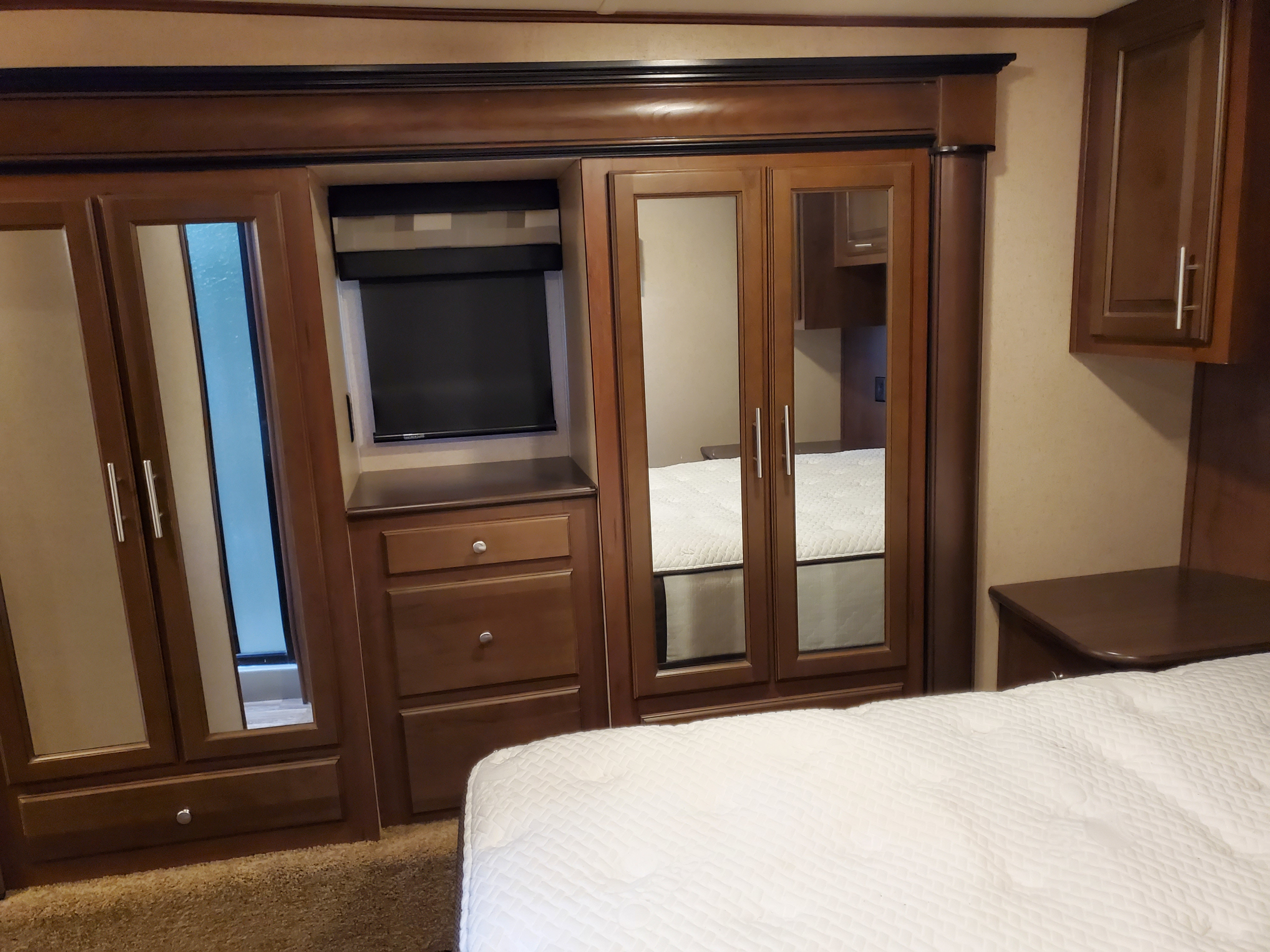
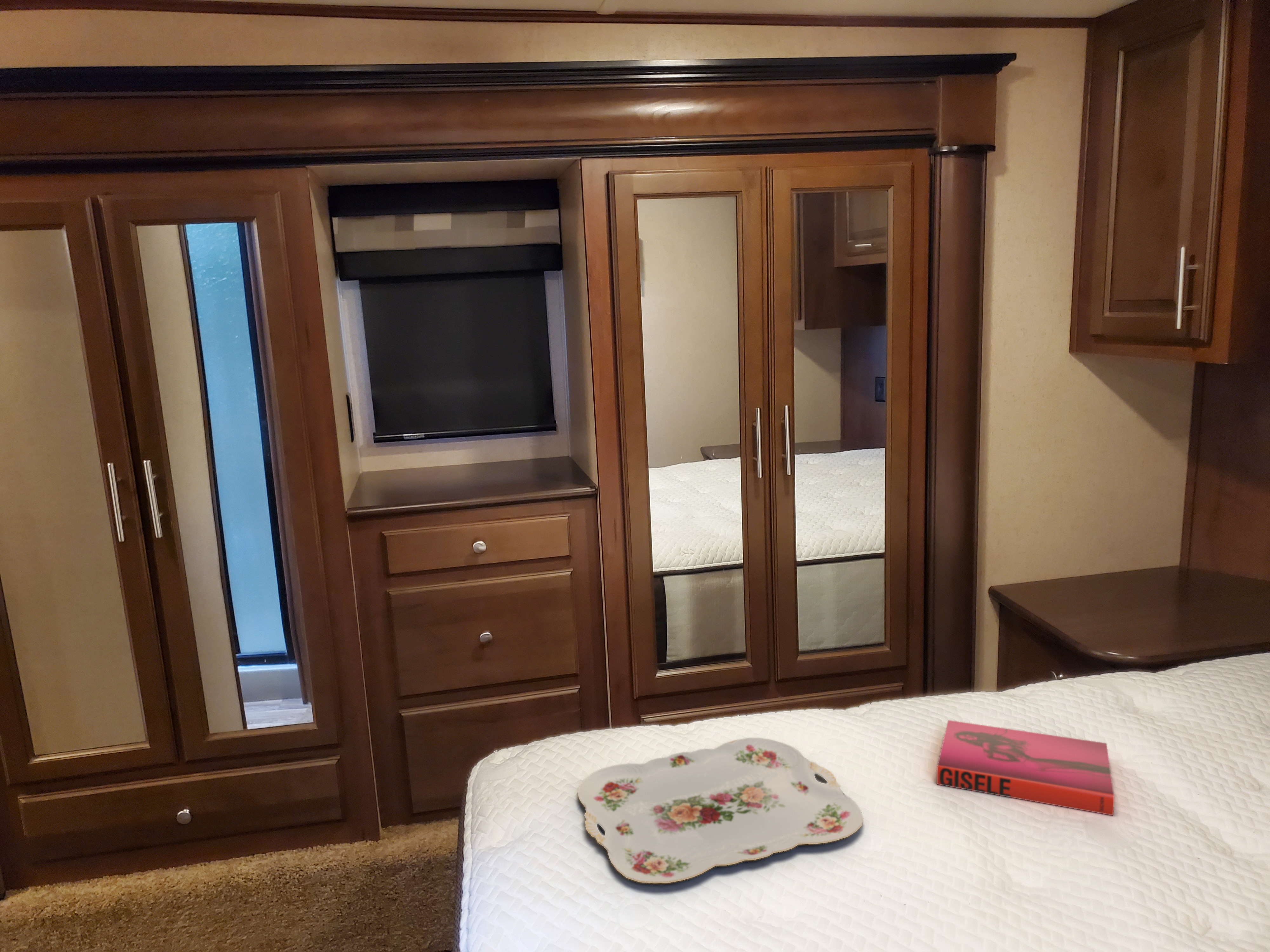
+ hardback book (1023, 764)
+ serving tray (715, 803)
